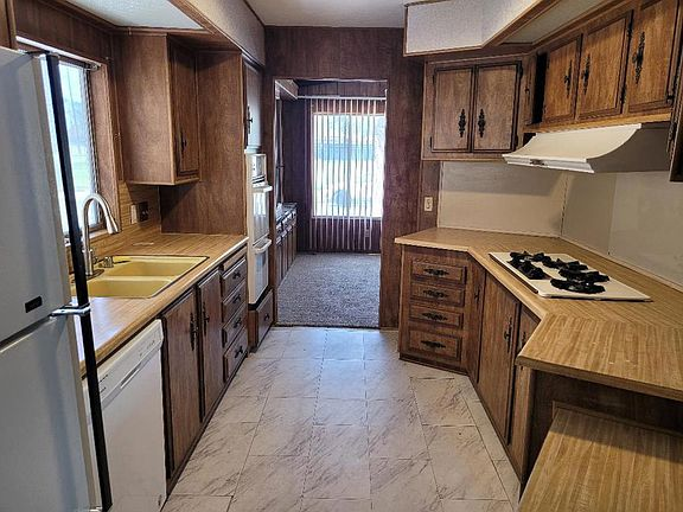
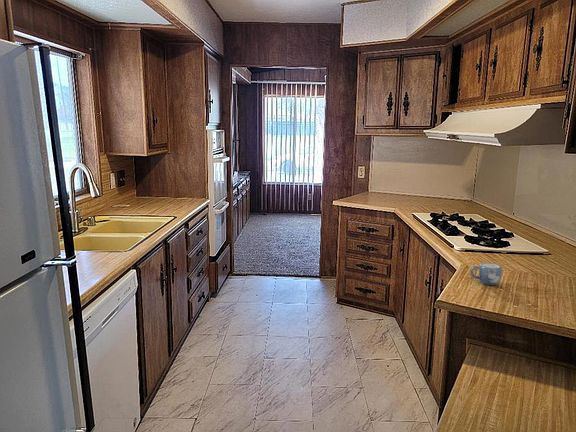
+ mug (485, 274)
